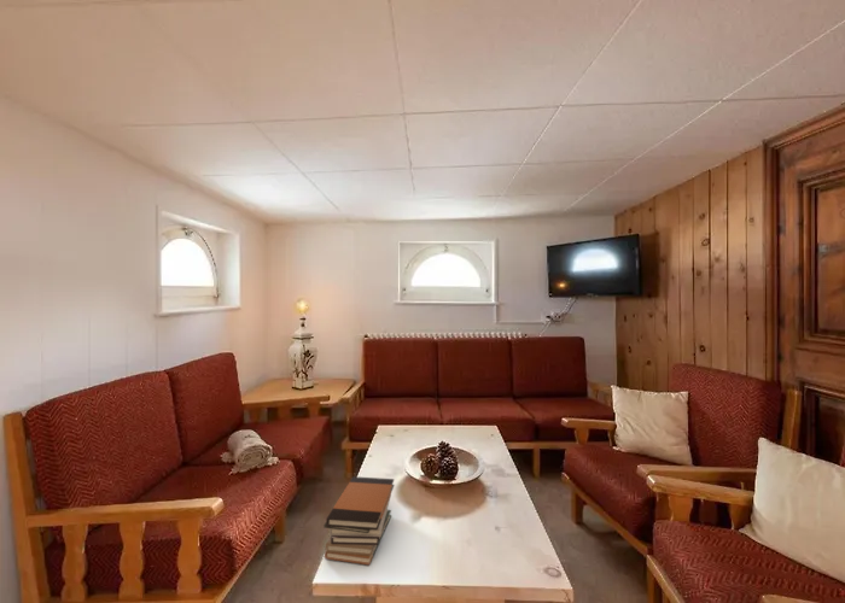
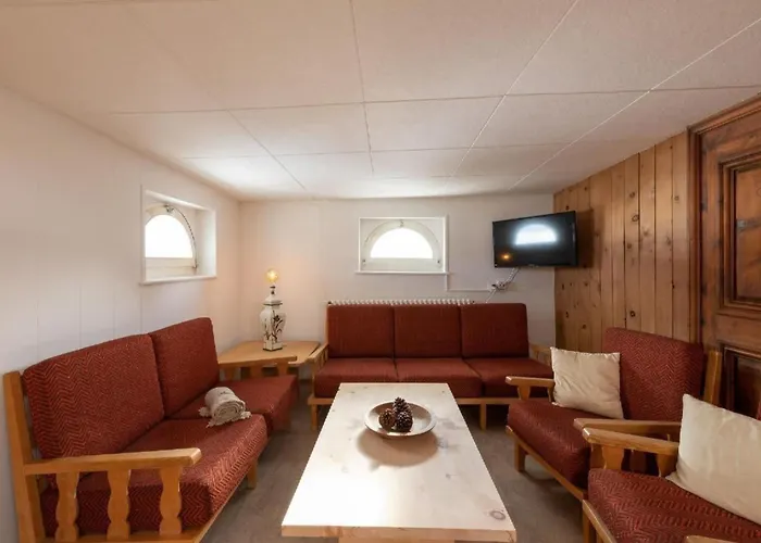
- book stack (362, 515)
